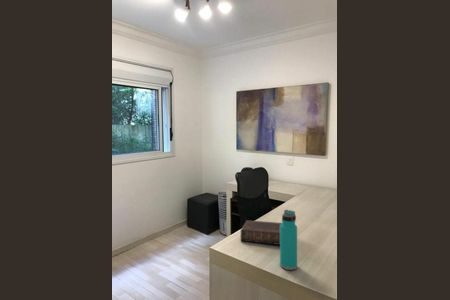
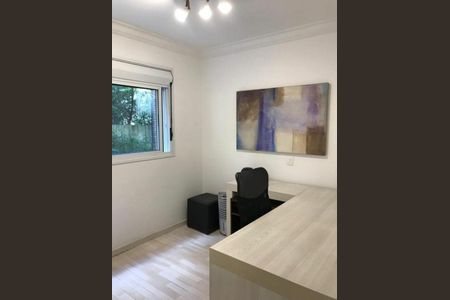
- book (265, 232)
- water bottle (288, 238)
